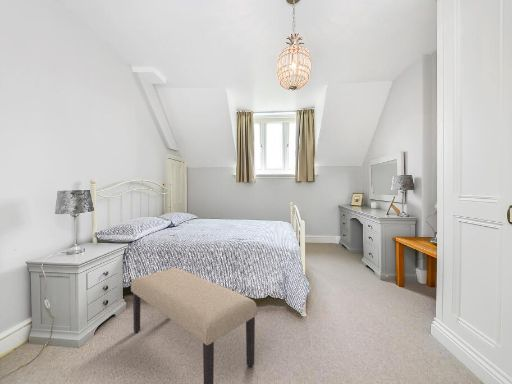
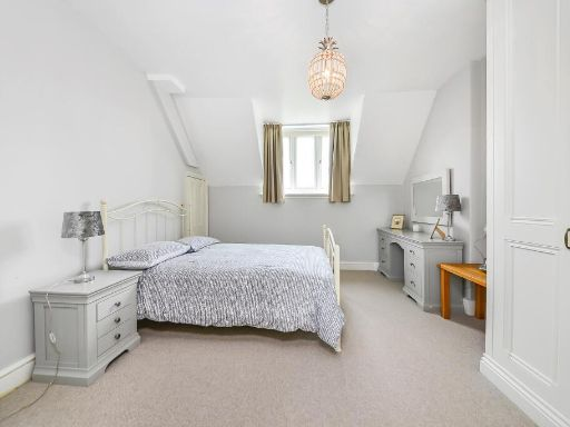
- bench (187, 315)
